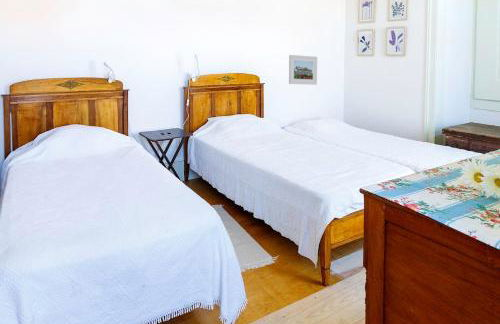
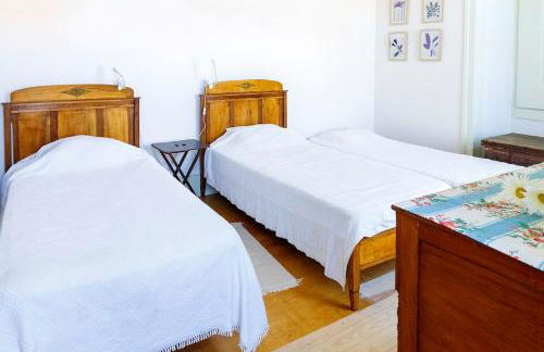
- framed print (303, 70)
